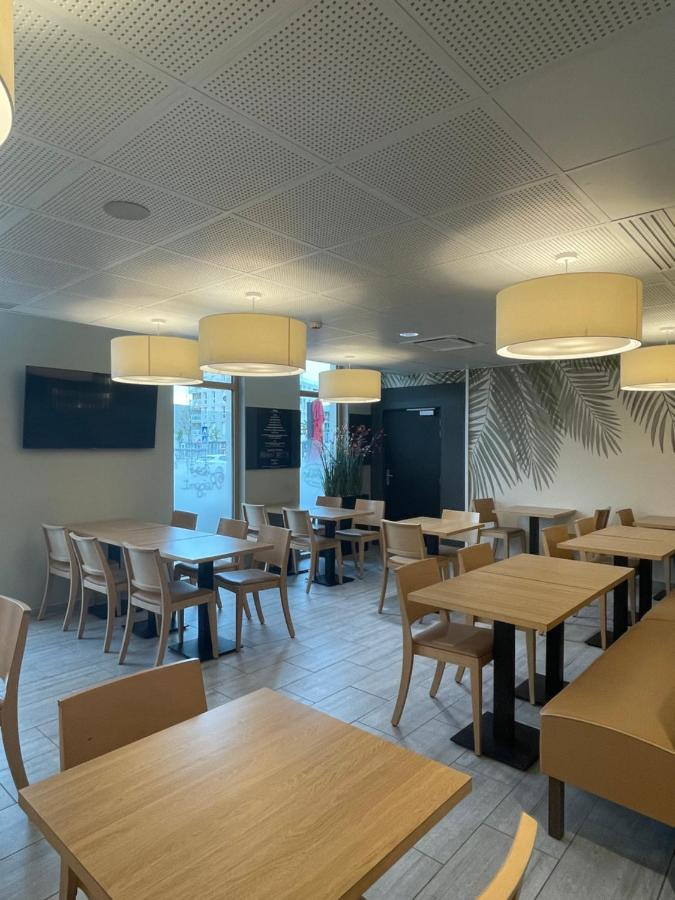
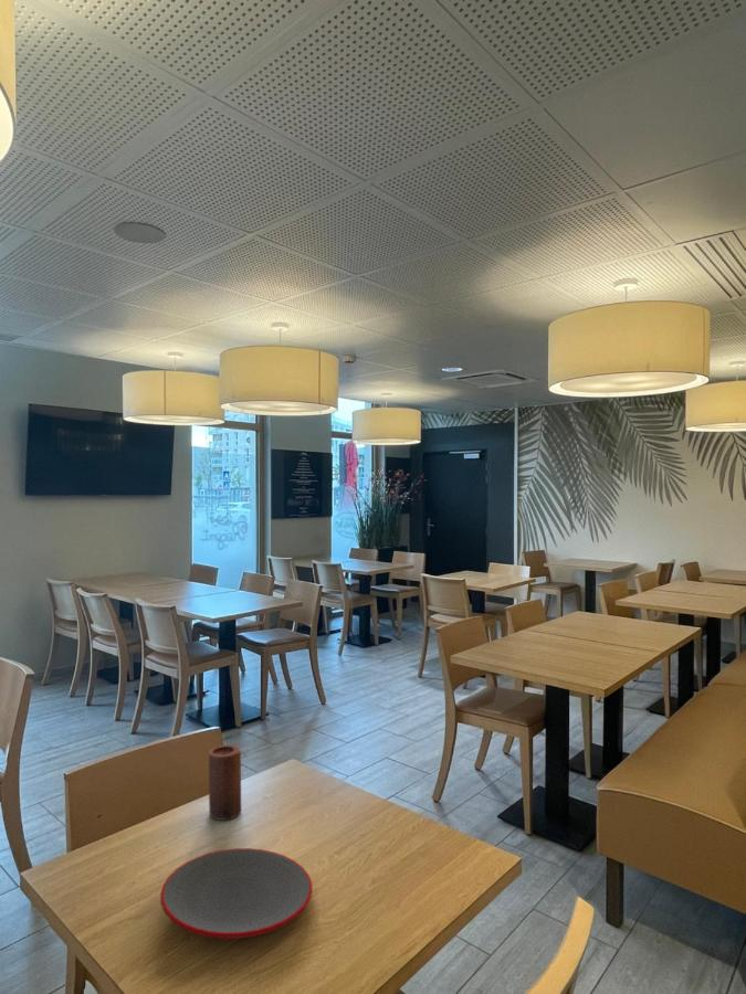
+ plate (238, 891)
+ candle (224, 781)
